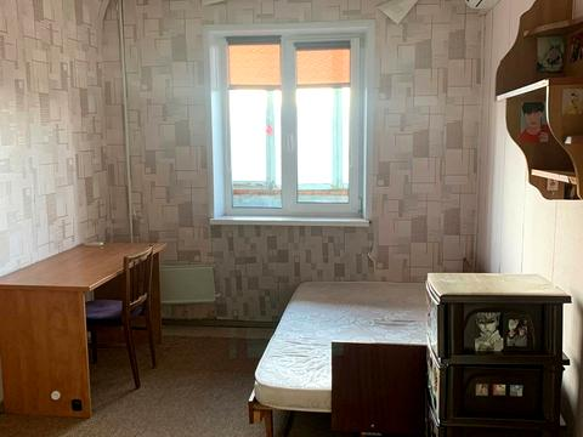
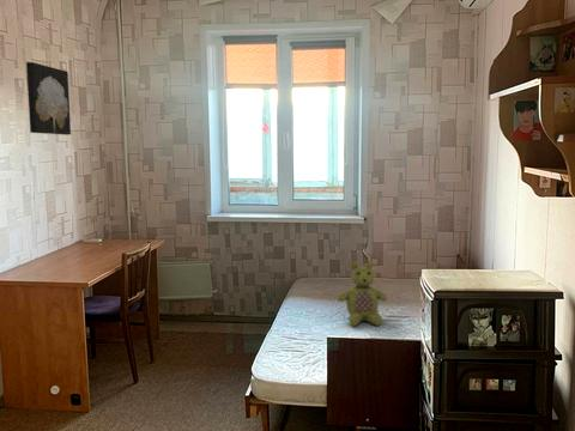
+ stuffed bear (363, 292)
+ wall art (49, 101)
